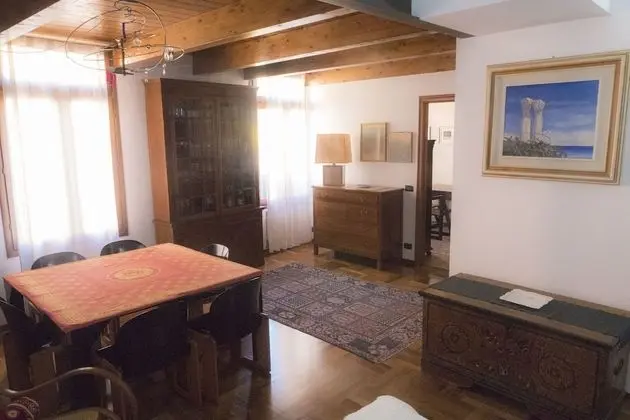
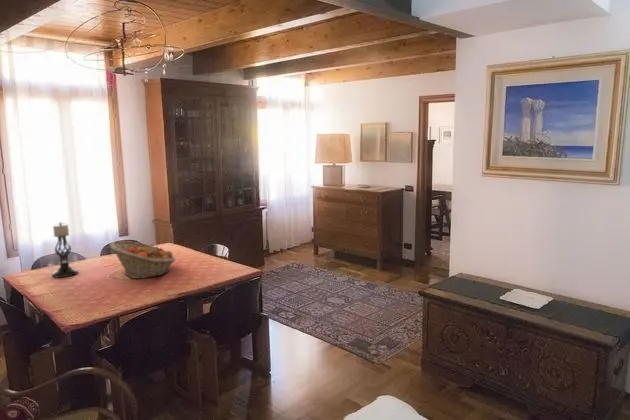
+ candle holder (63, 249)
+ fruit basket (143, 256)
